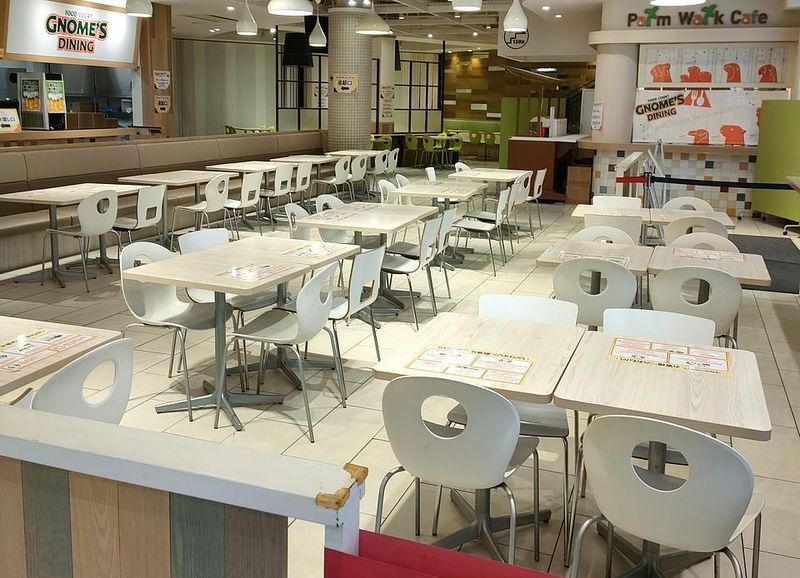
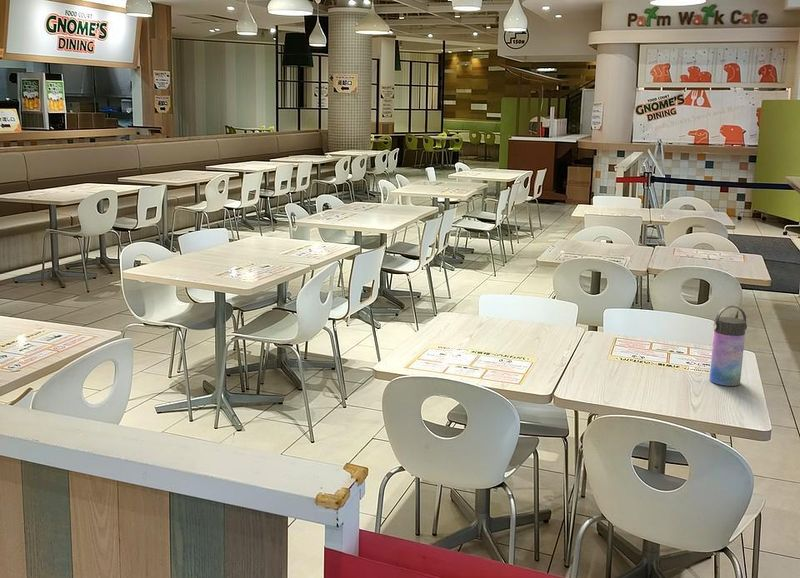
+ water bottle (728, 343)
